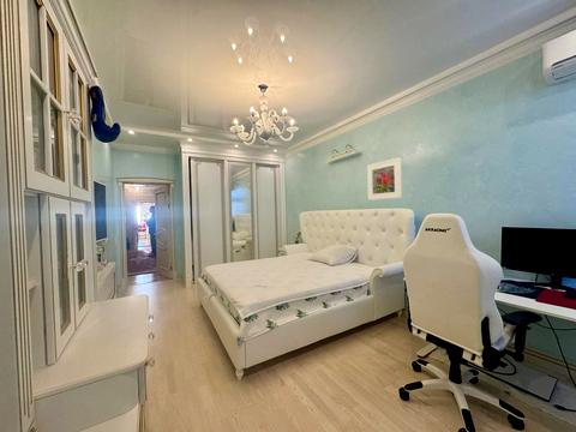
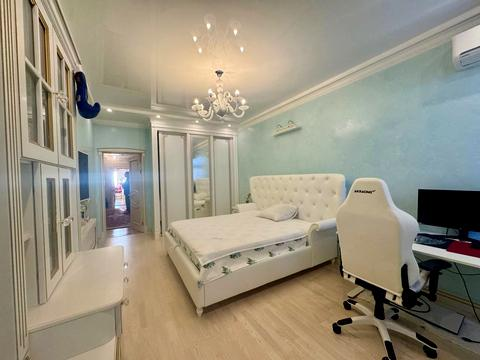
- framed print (383, 180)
